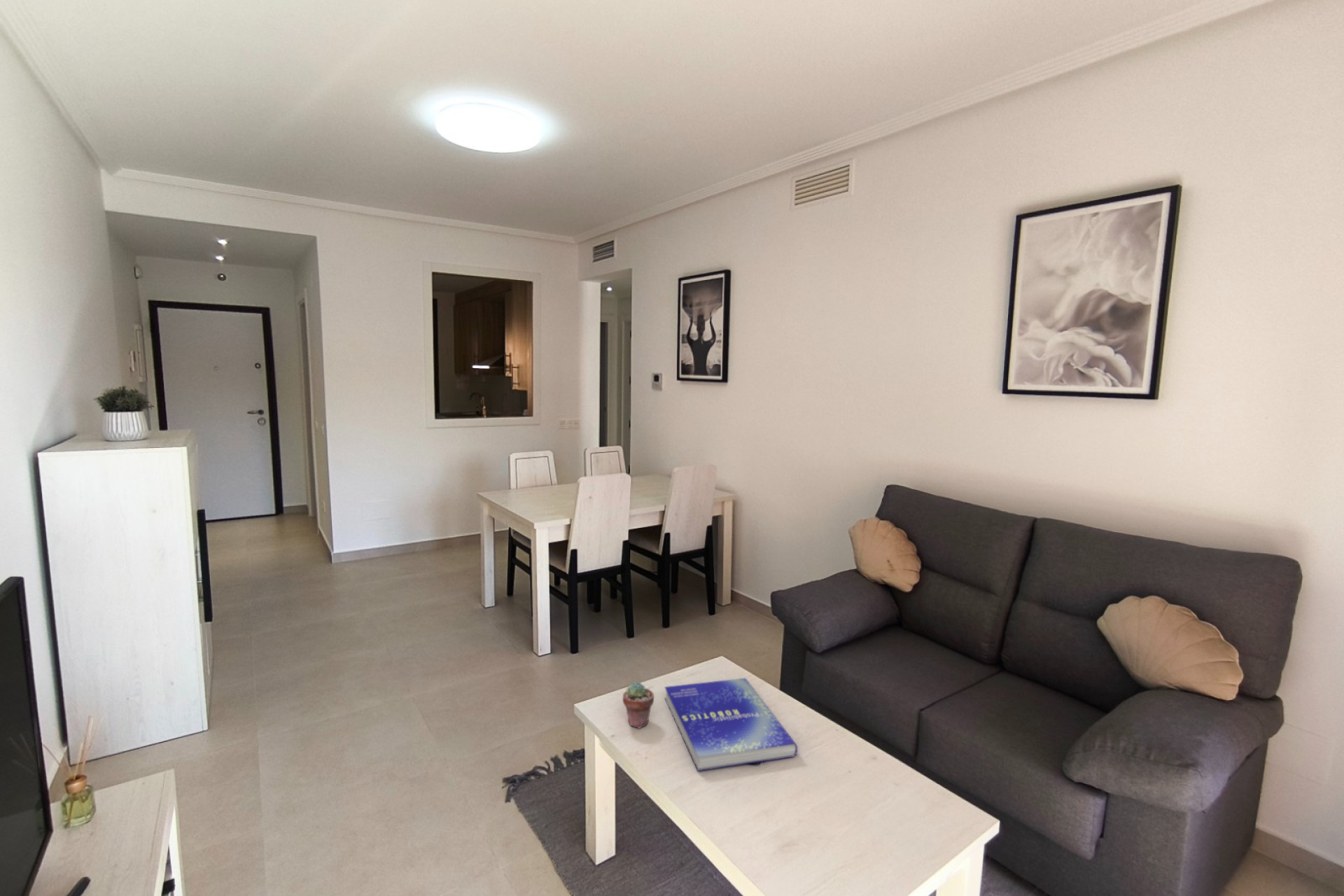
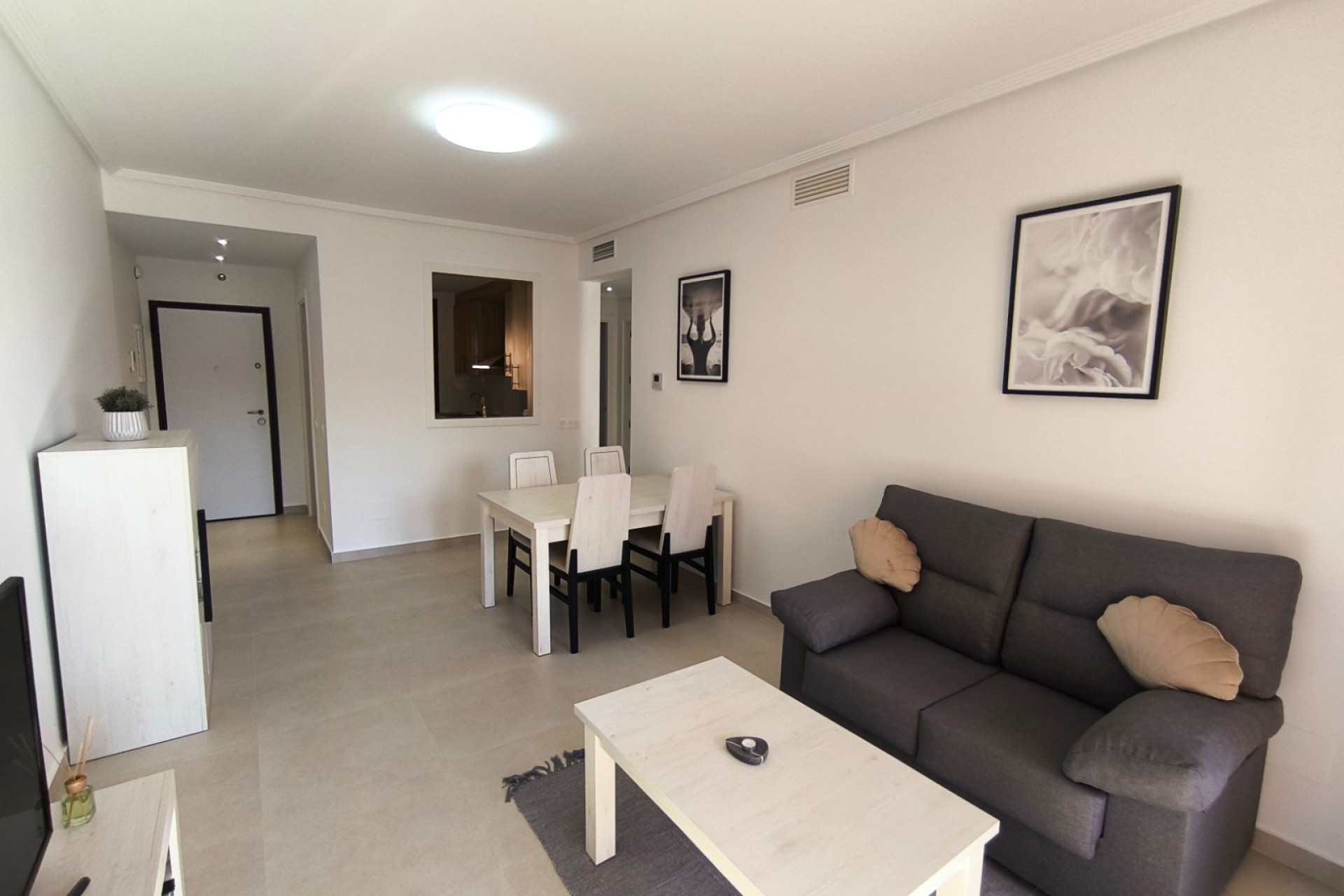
- potted succulent (638, 702)
- book (725, 718)
